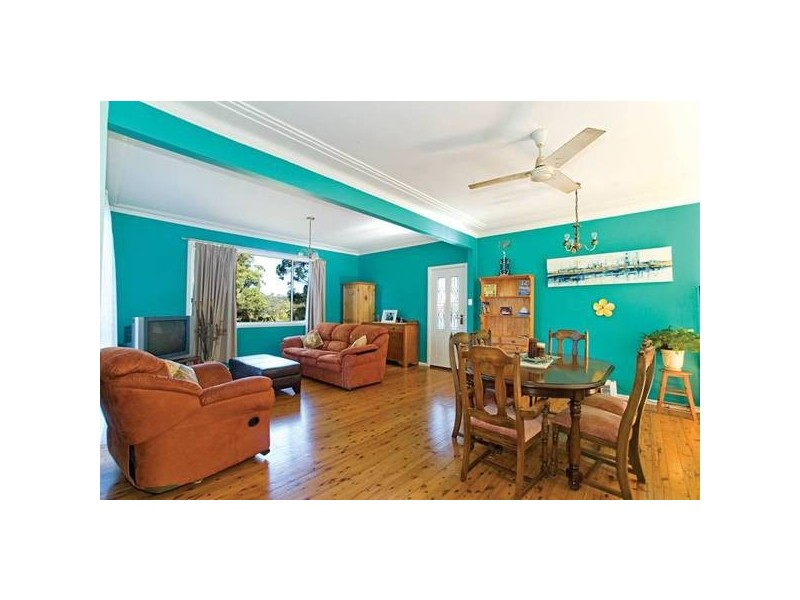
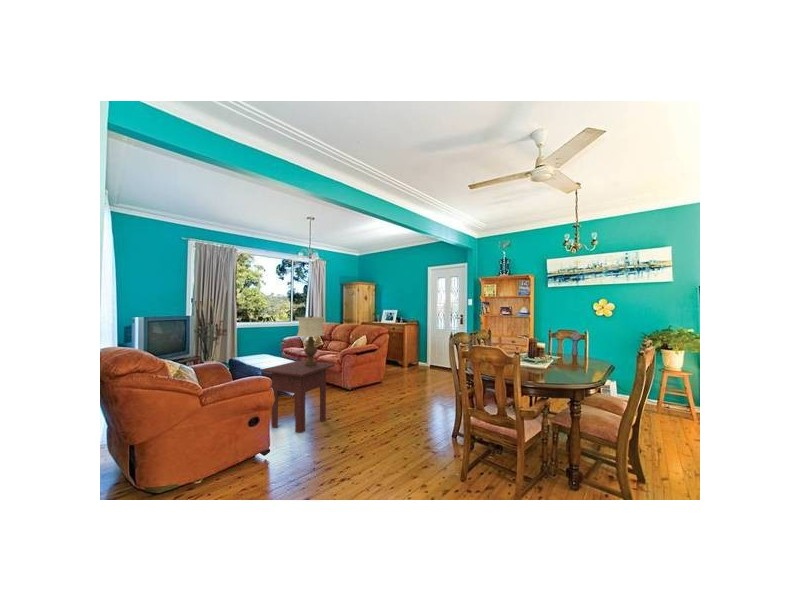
+ table lamp (310, 340)
+ side table (299, 395)
